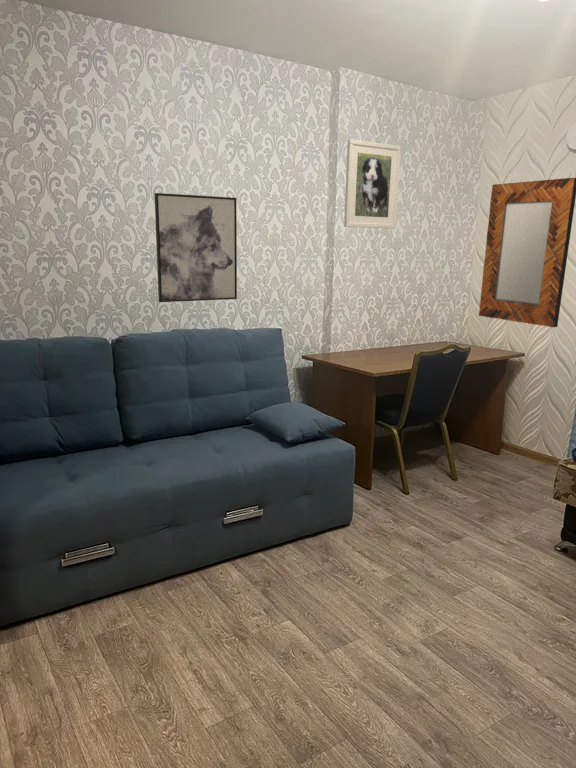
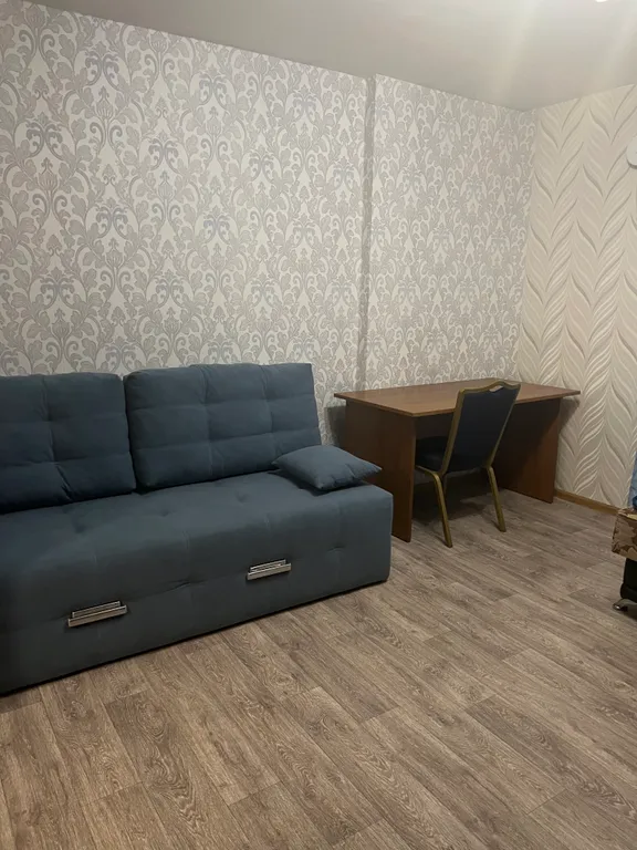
- home mirror (523, 253)
- wall art (197, 249)
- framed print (372, 186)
